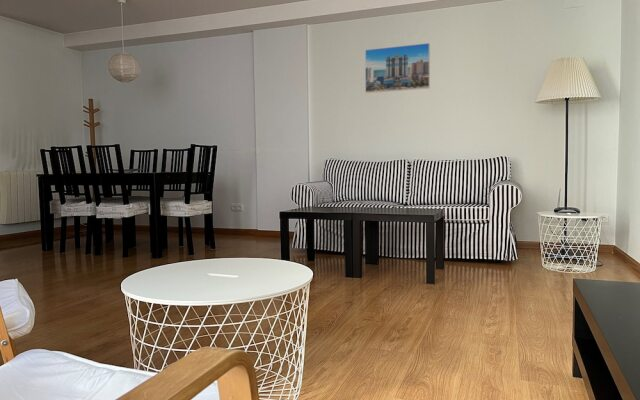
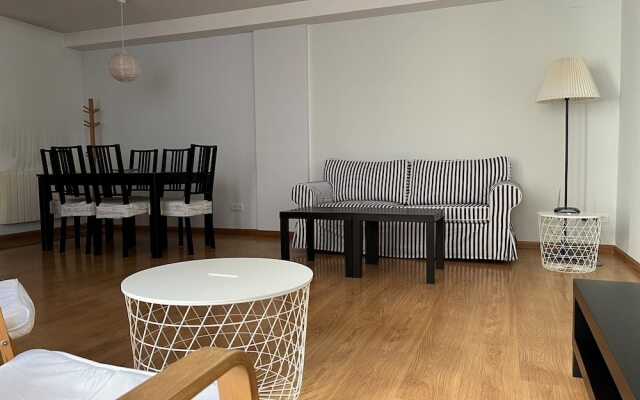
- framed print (396, 68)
